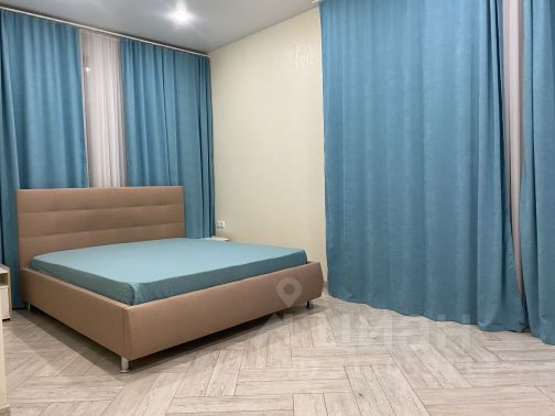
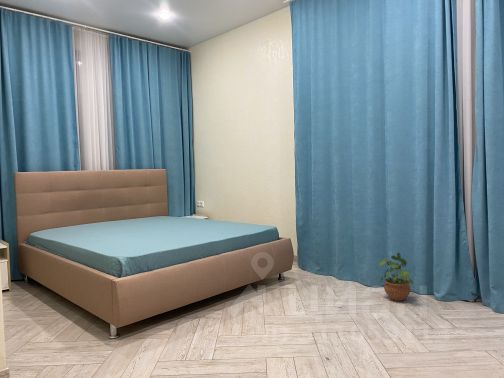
+ potted plant (396, 275)
